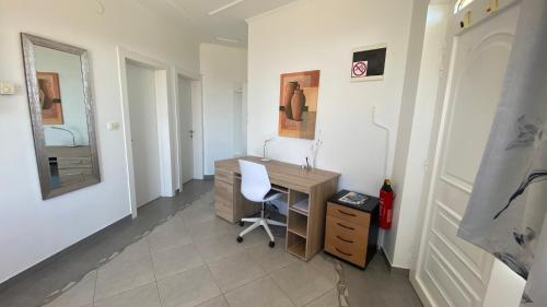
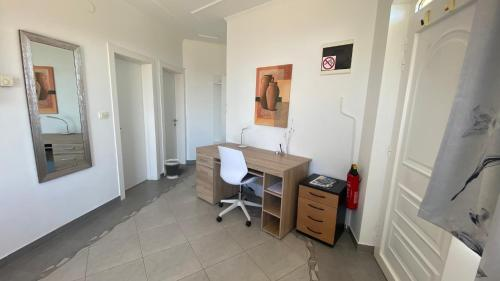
+ wastebasket (172, 169)
